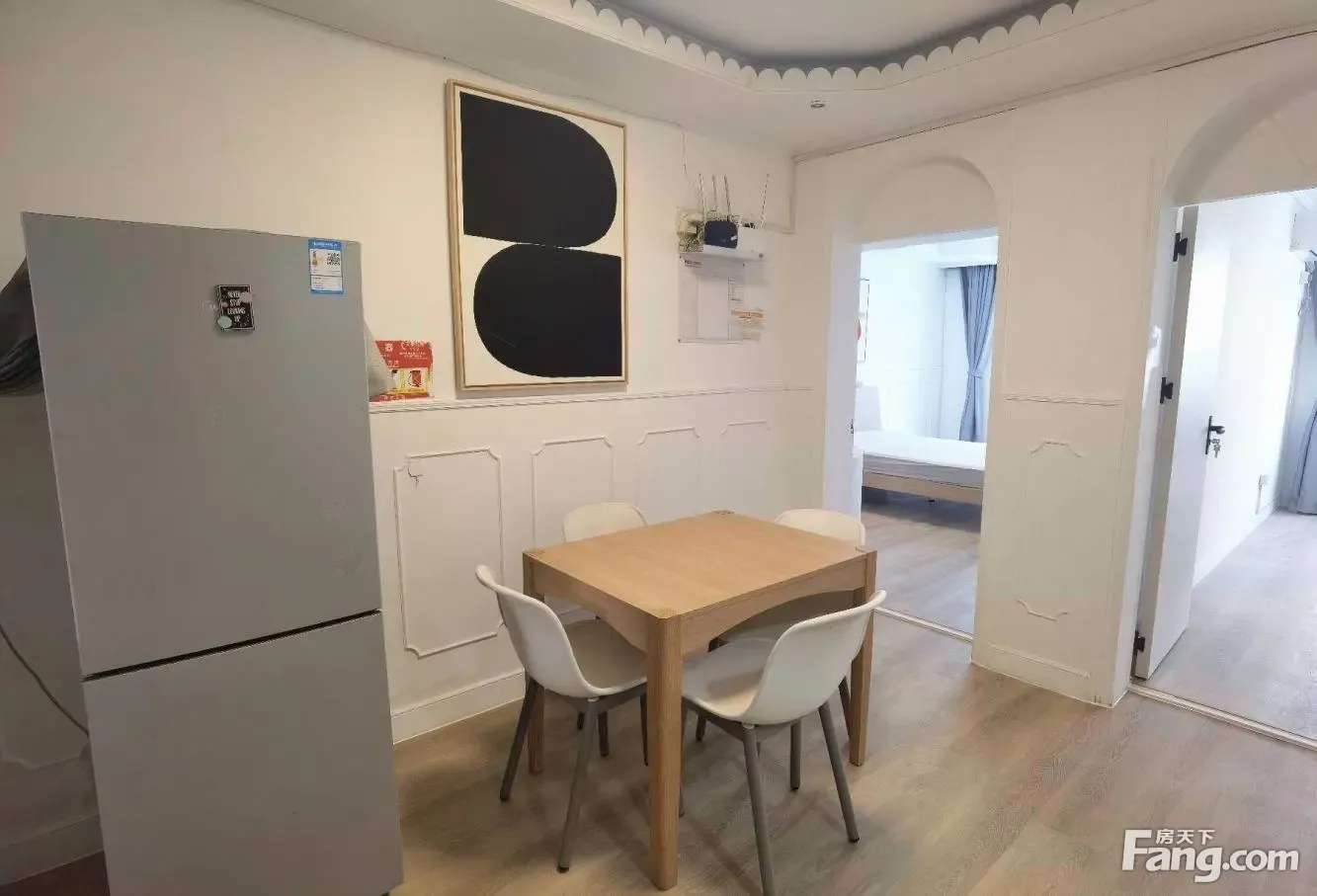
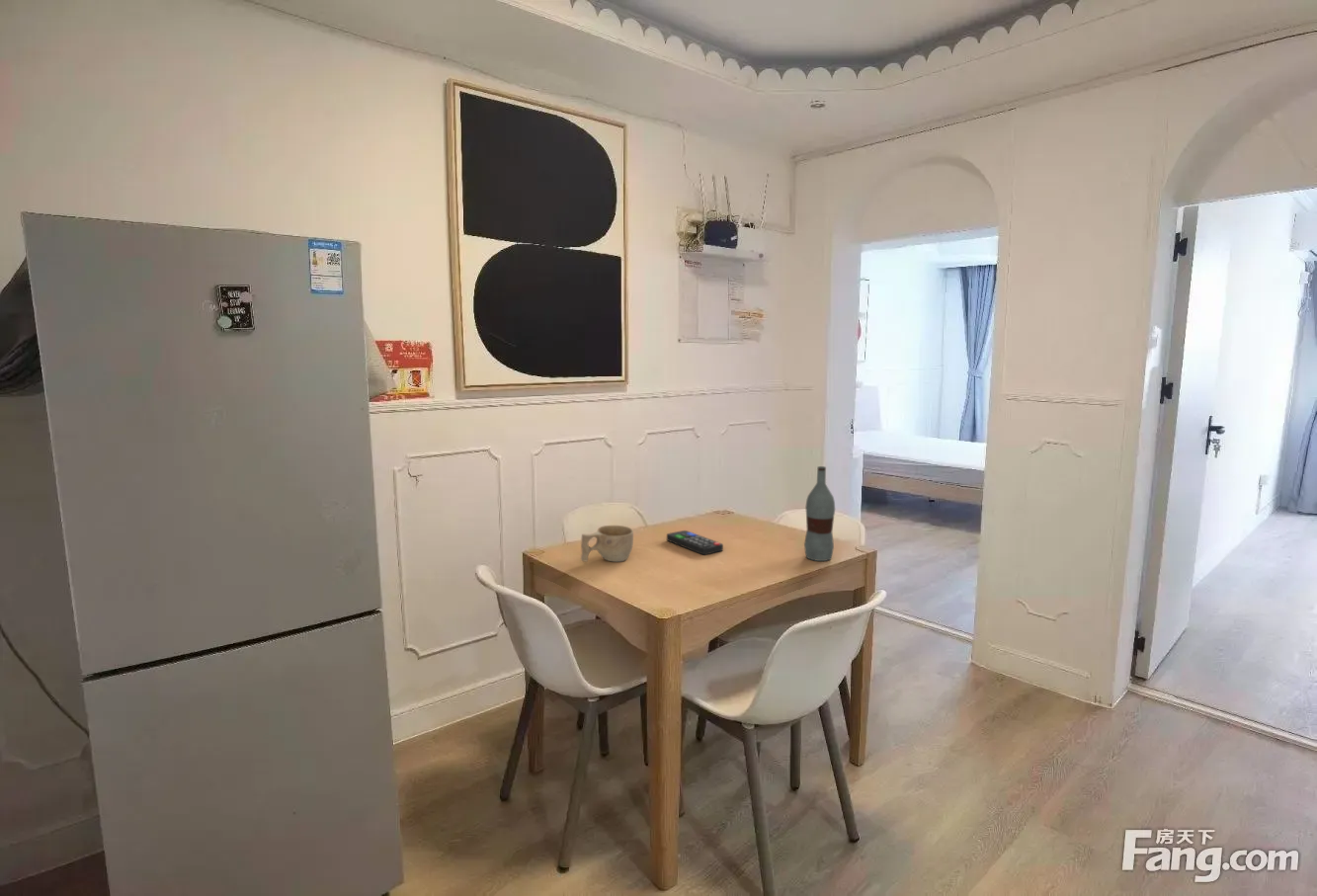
+ remote control (694, 541)
+ cup (607, 544)
+ bottle (820, 512)
